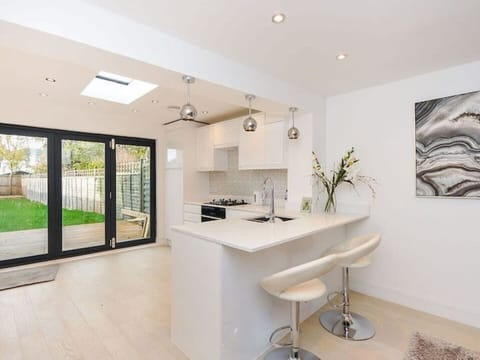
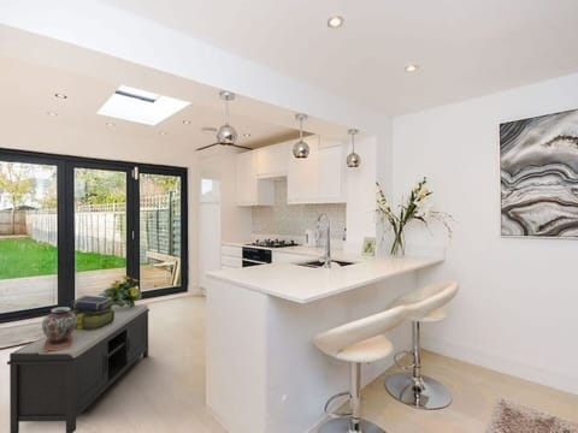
+ flowering plant (120, 291)
+ stack of books (92, 310)
+ decorative vase (58, 327)
+ bench (94, 355)
